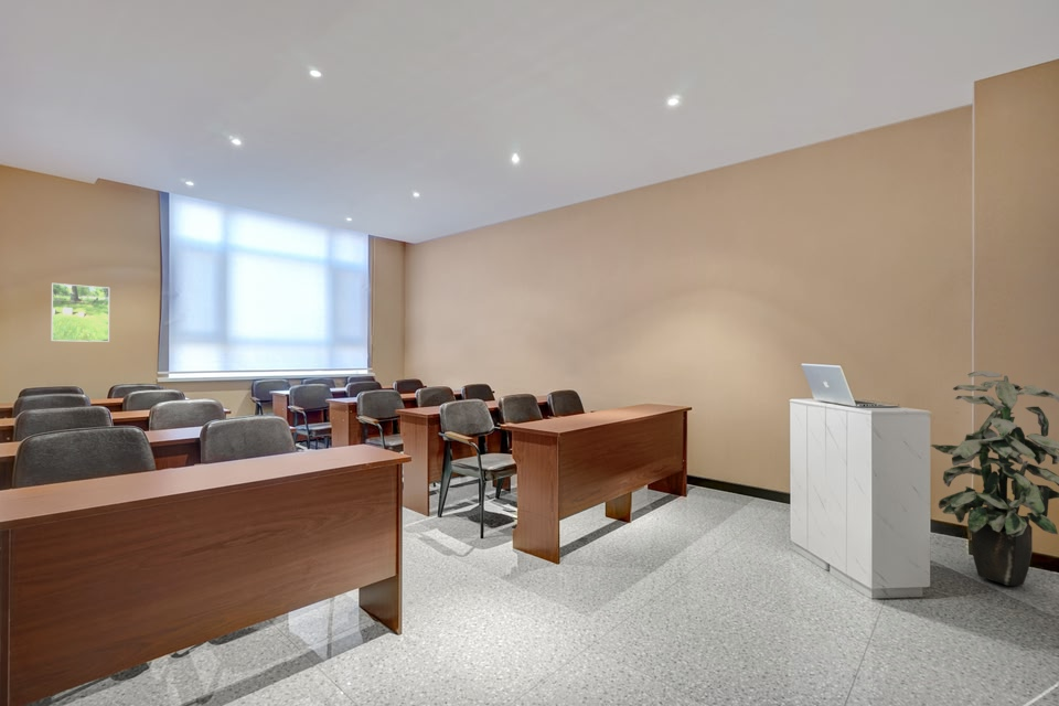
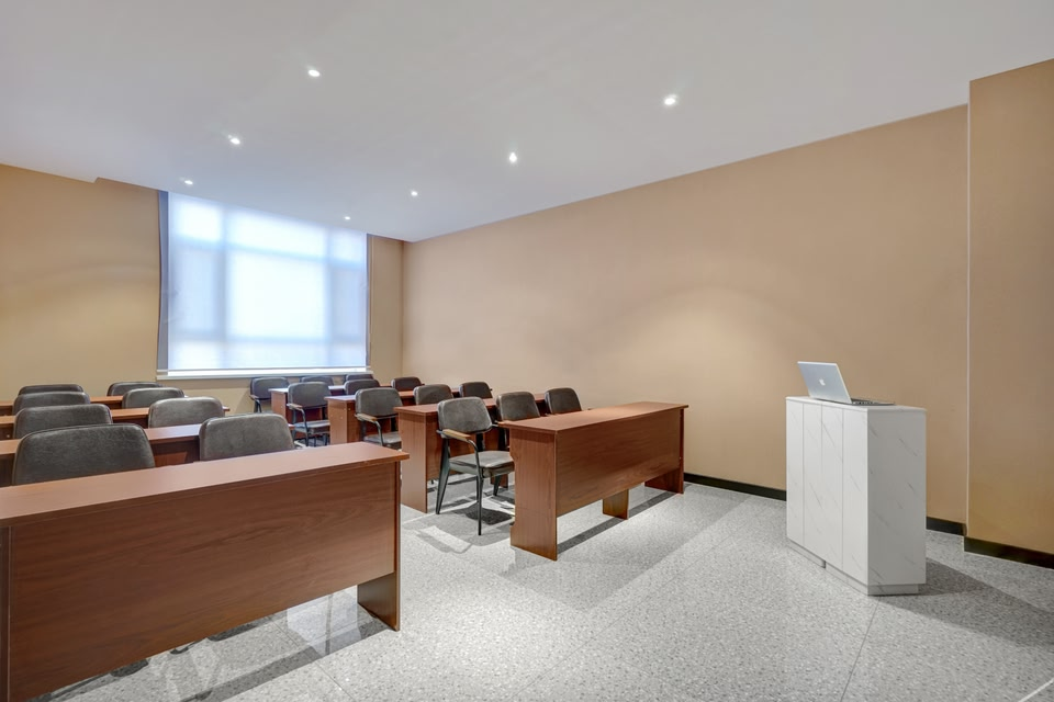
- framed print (81, 313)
- indoor plant (996, 473)
